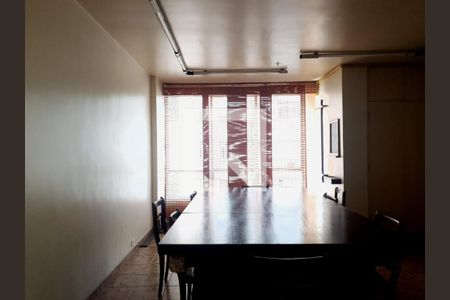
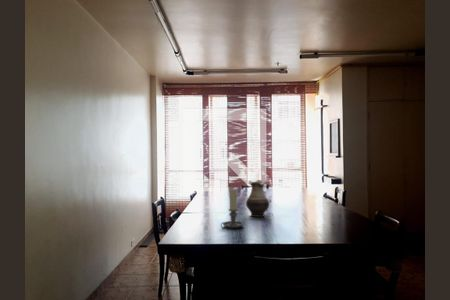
+ candle holder (231, 207)
+ vase (257, 198)
